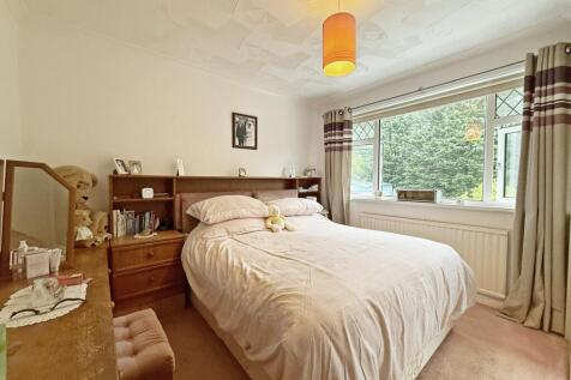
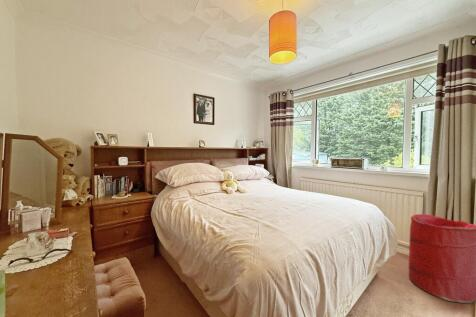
+ laundry hamper (442, 252)
